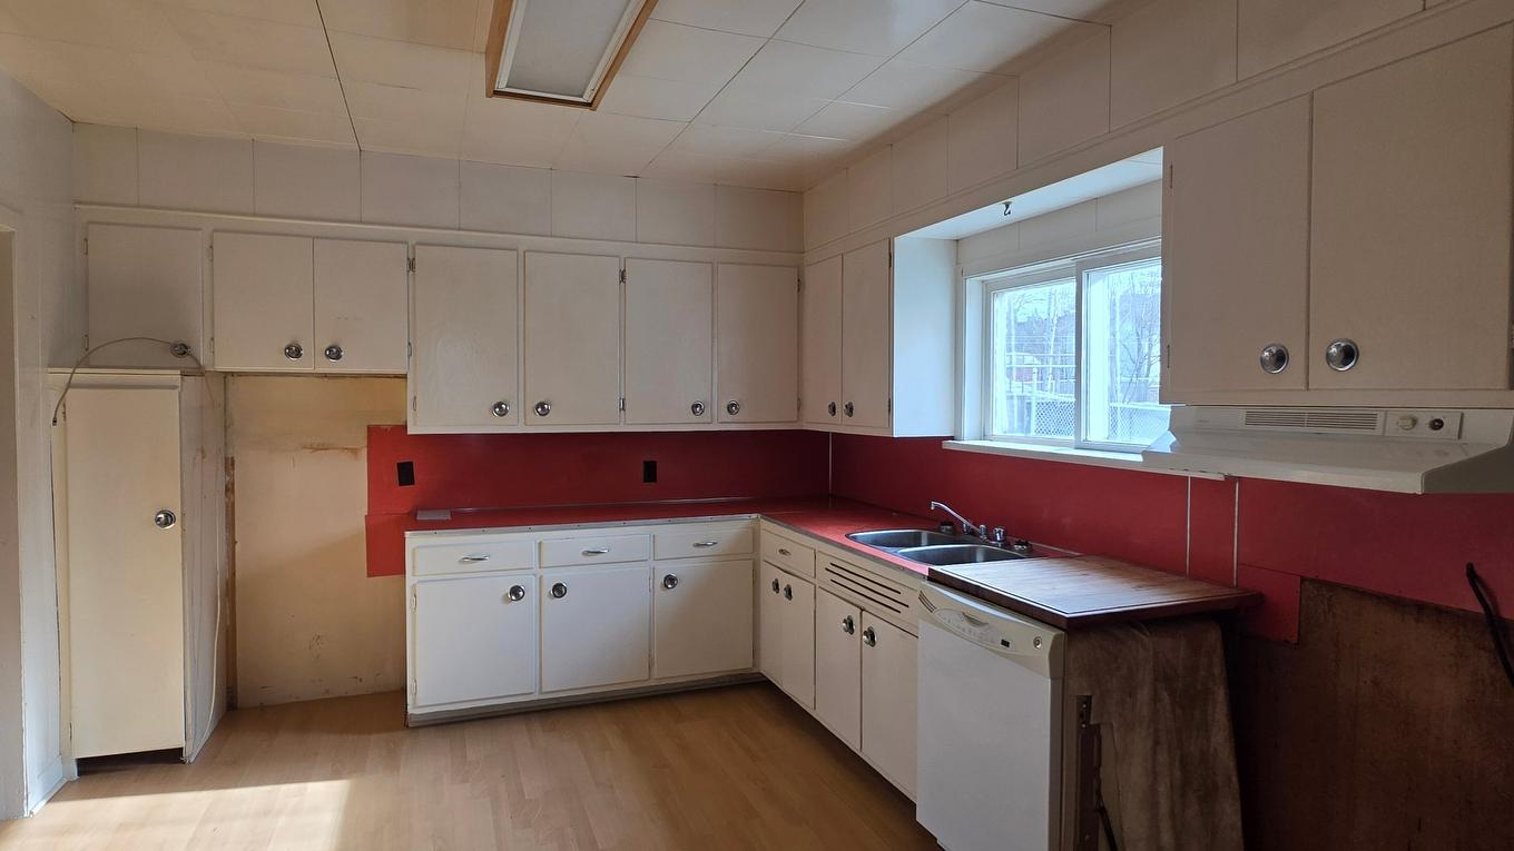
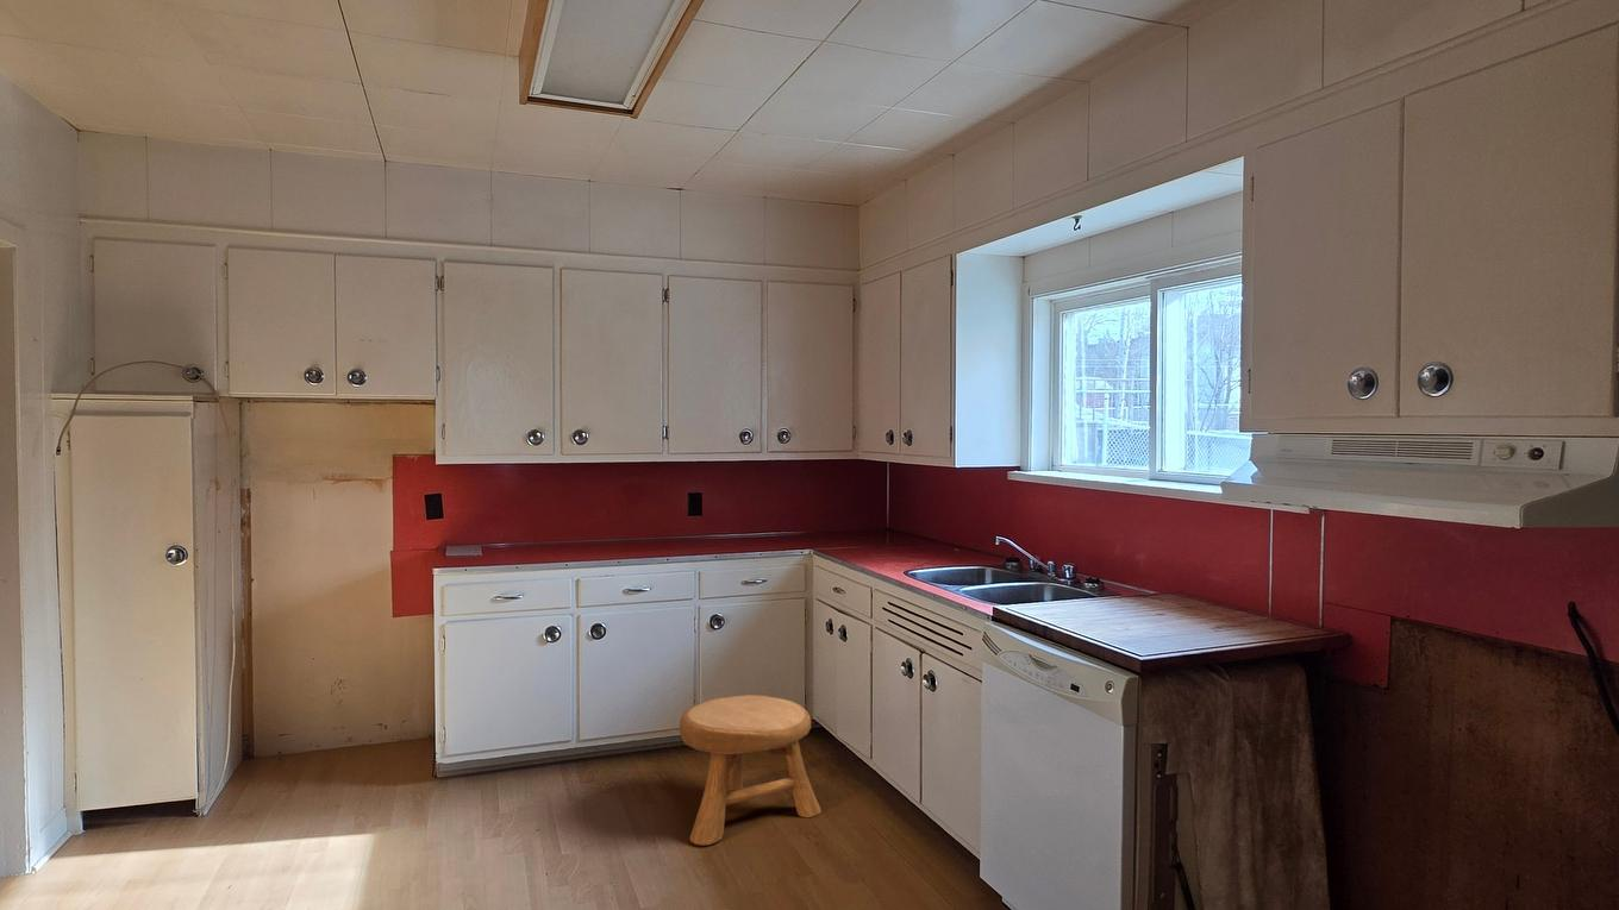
+ stool (740, 765)
